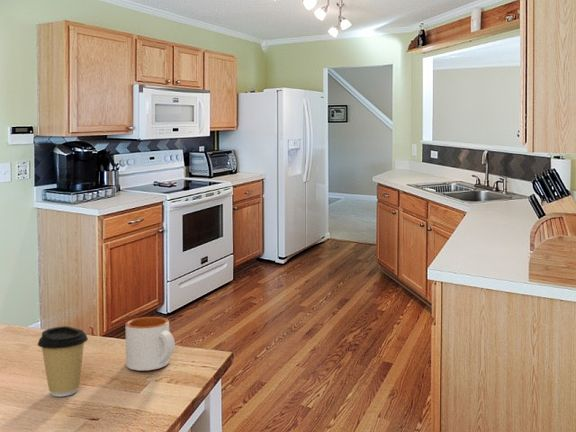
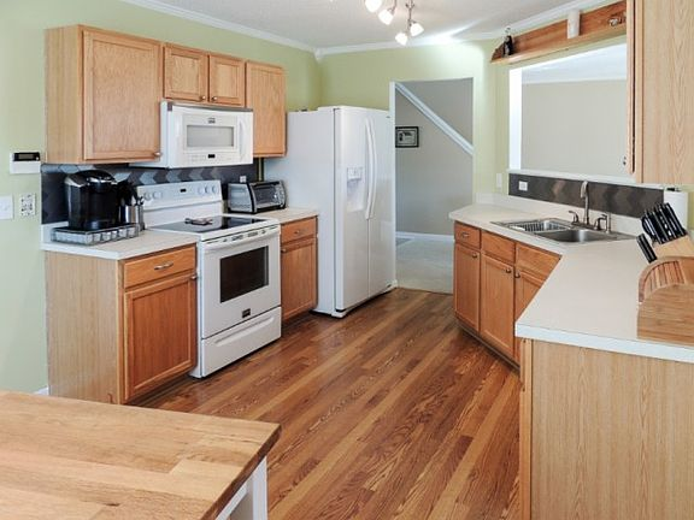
- mug (152, 343)
- coffee cup (63, 361)
